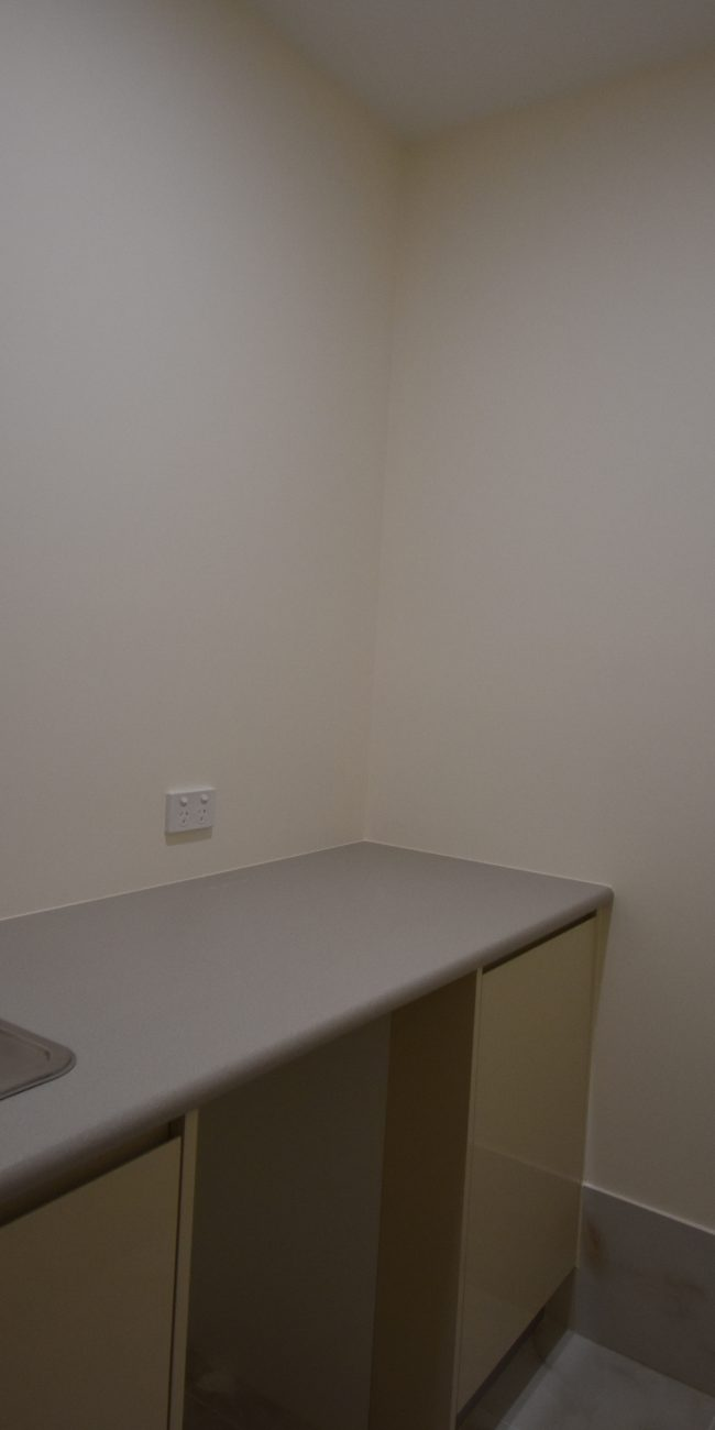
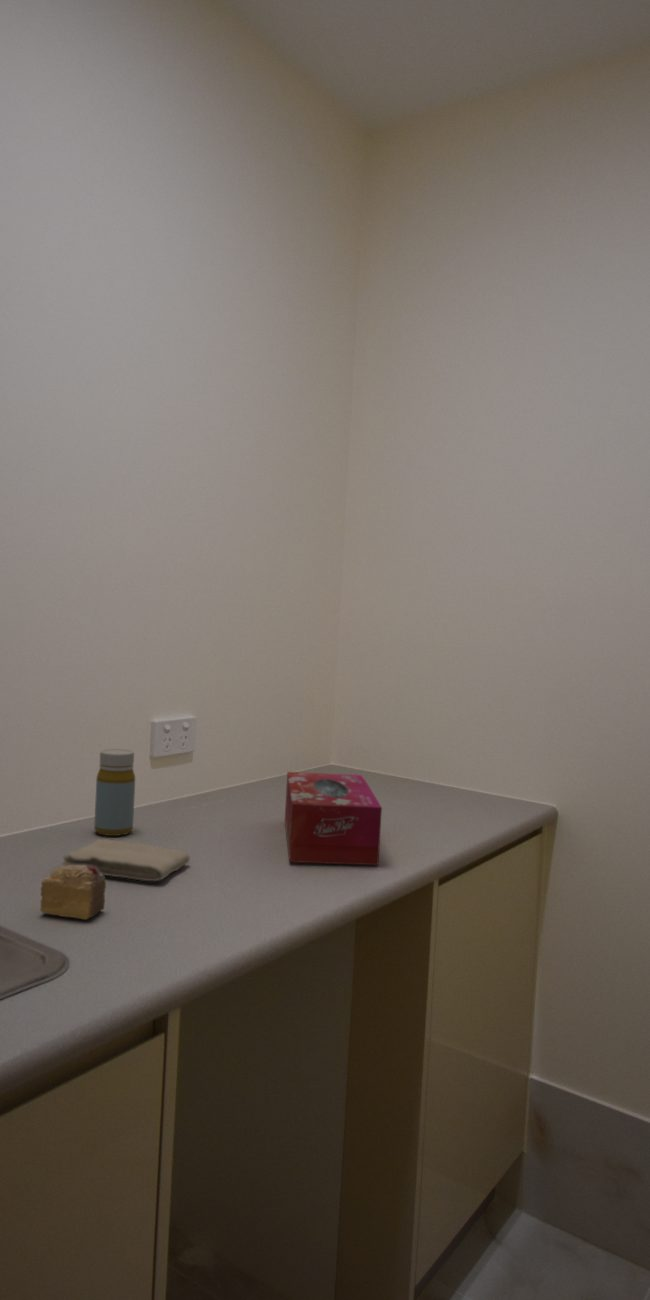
+ washcloth (127, 858)
+ cake slice (73, 888)
+ bottle (115, 791)
+ tissue box (329, 814)
